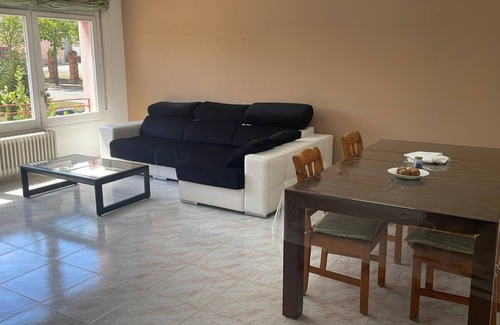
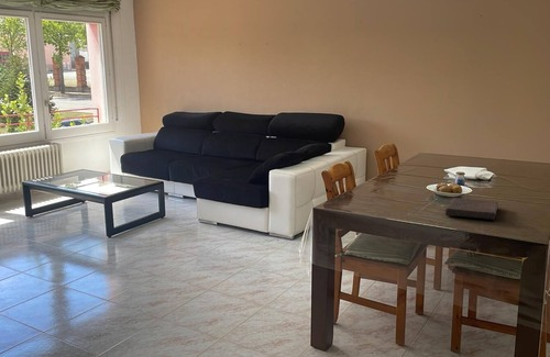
+ book (472, 208)
